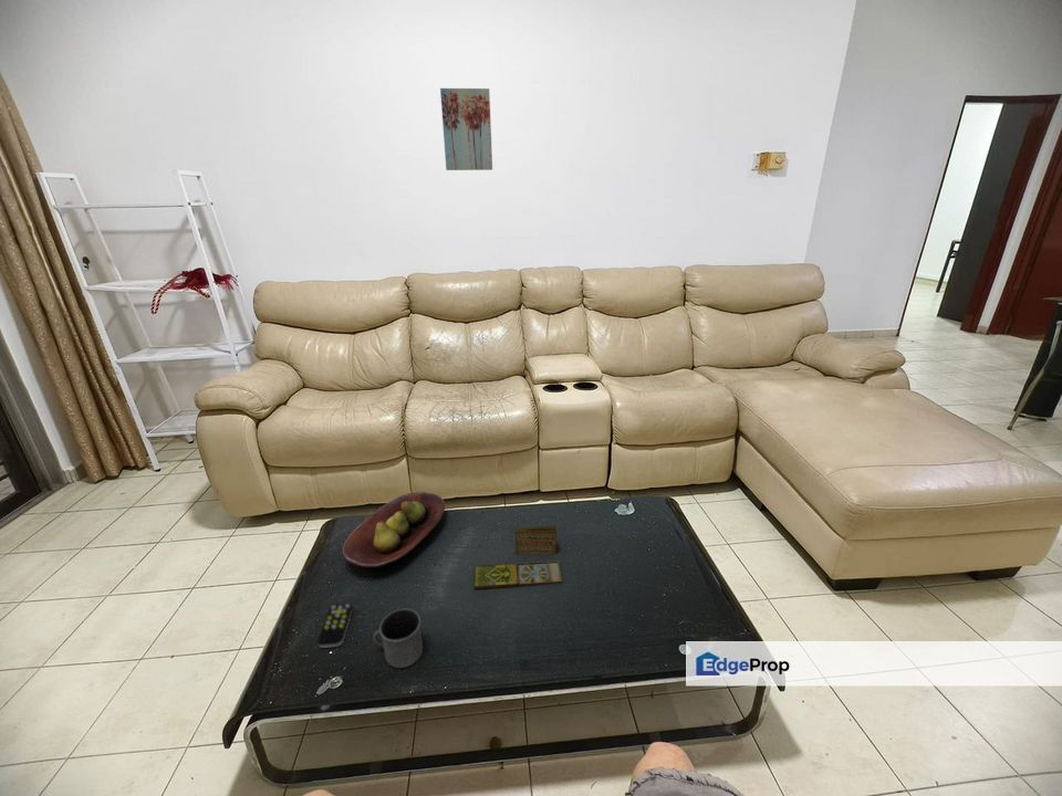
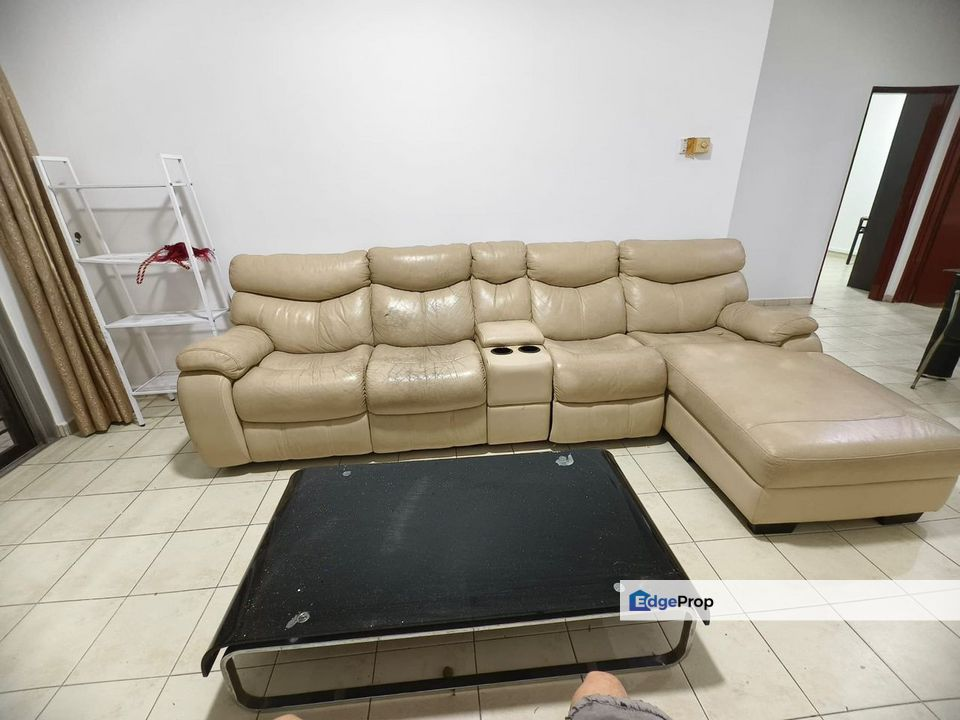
- remote control (335, 625)
- mug (397, 638)
- wall art (467, 130)
- board game (517, 553)
- fruit bowl (396, 526)
